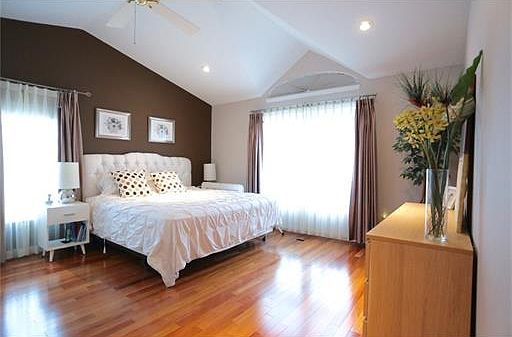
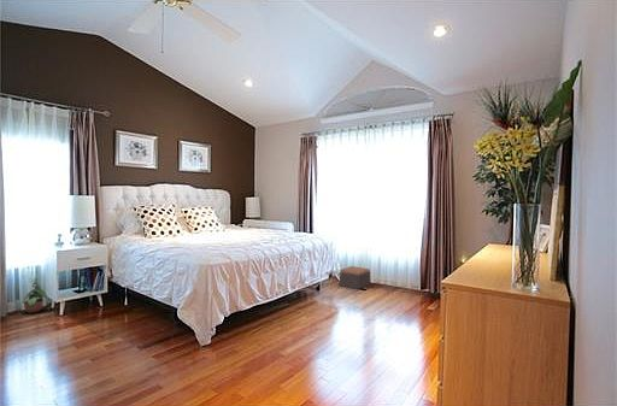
+ potted plant (34, 293)
+ footstool (354, 276)
